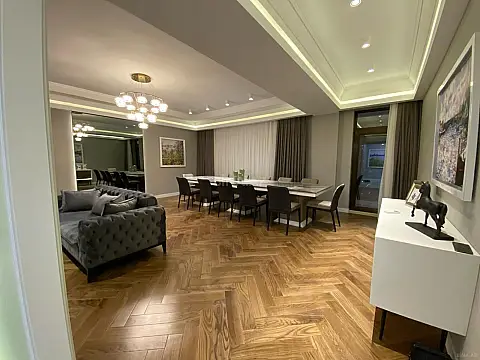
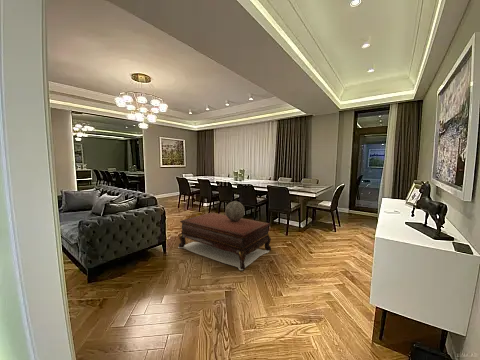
+ decorative sphere (234, 210)
+ coffee table (224, 235)
